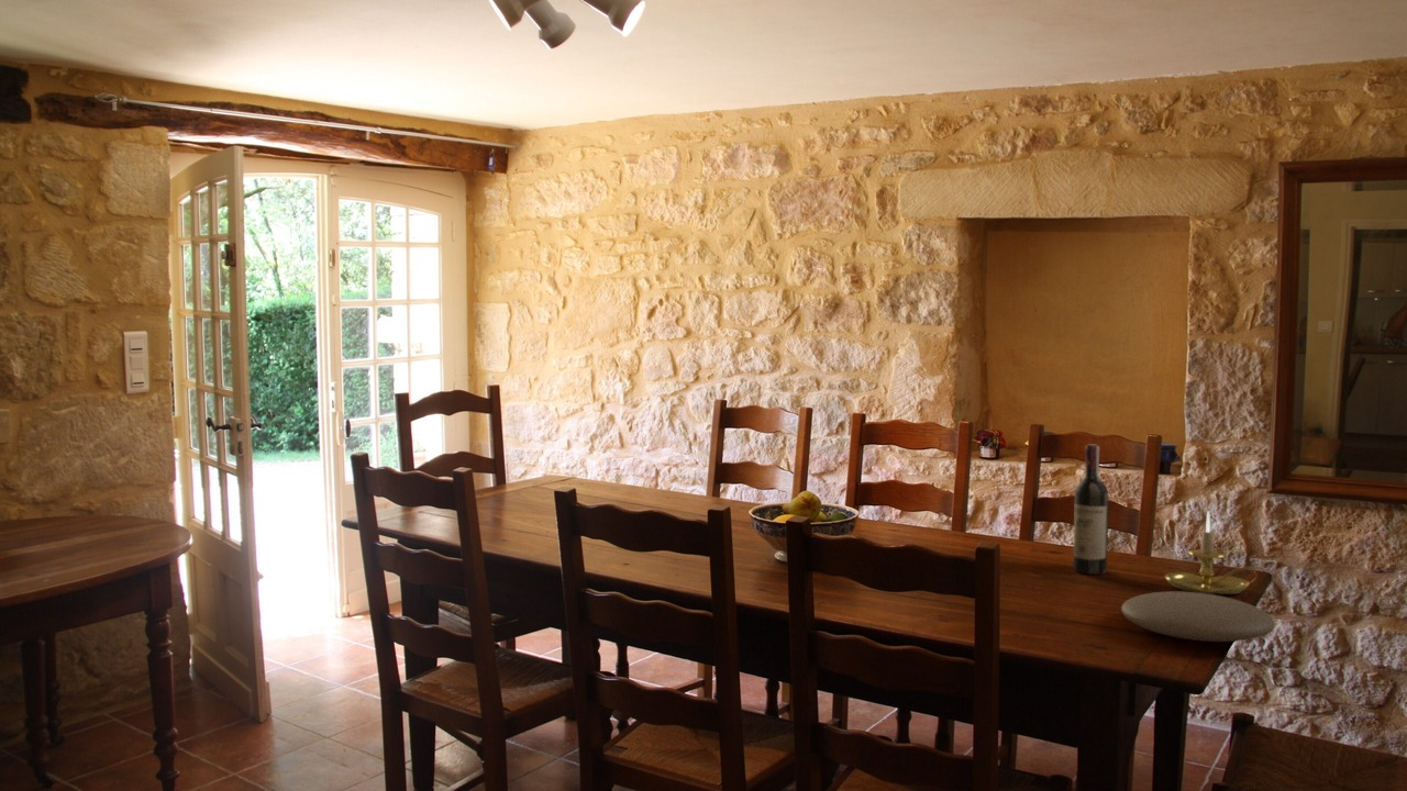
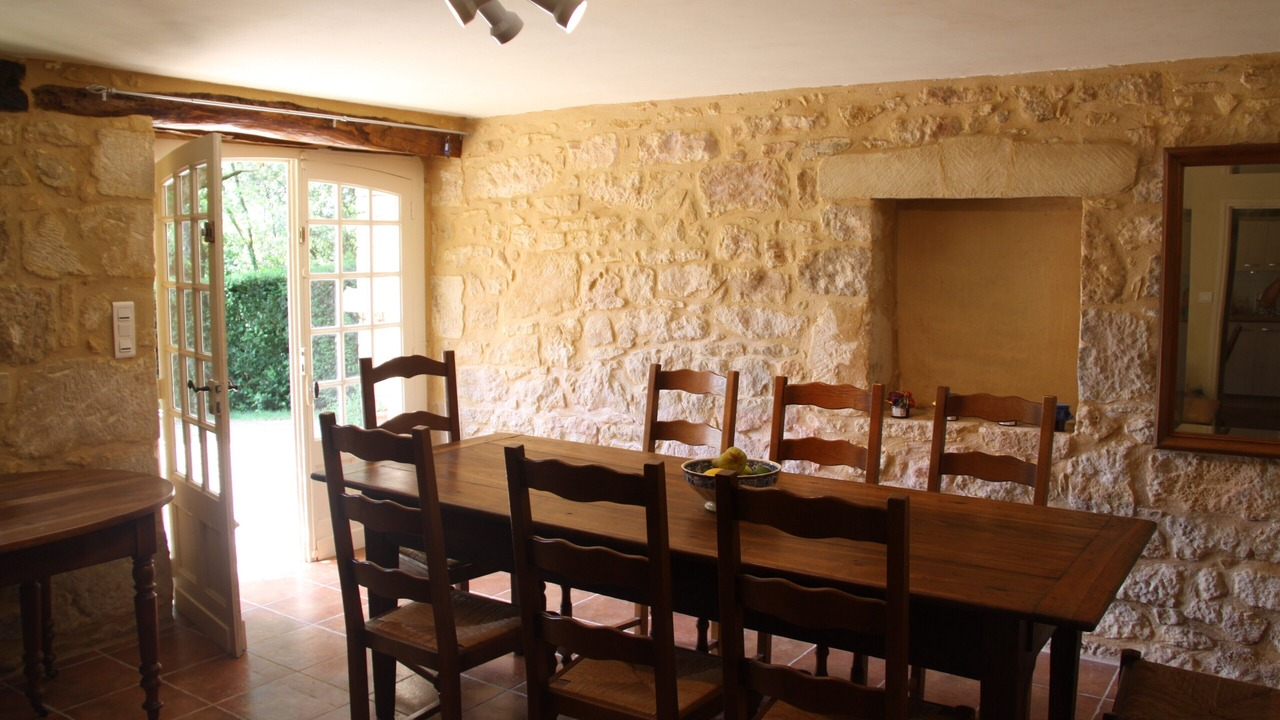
- plate (1196, 610)
- candle holder (1214, 550)
- wine bottle (1090, 508)
